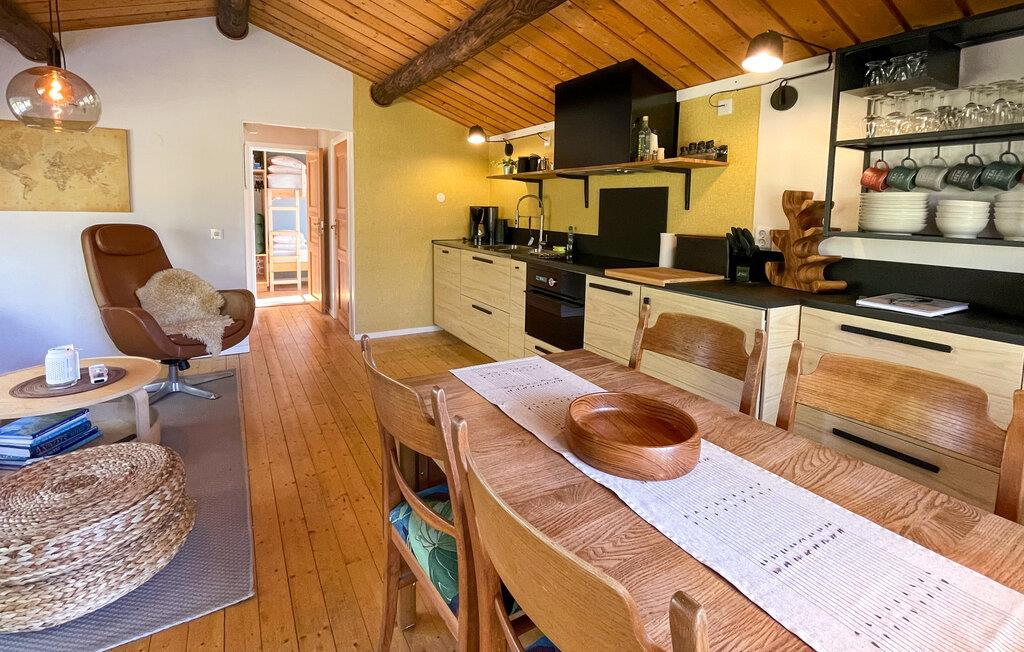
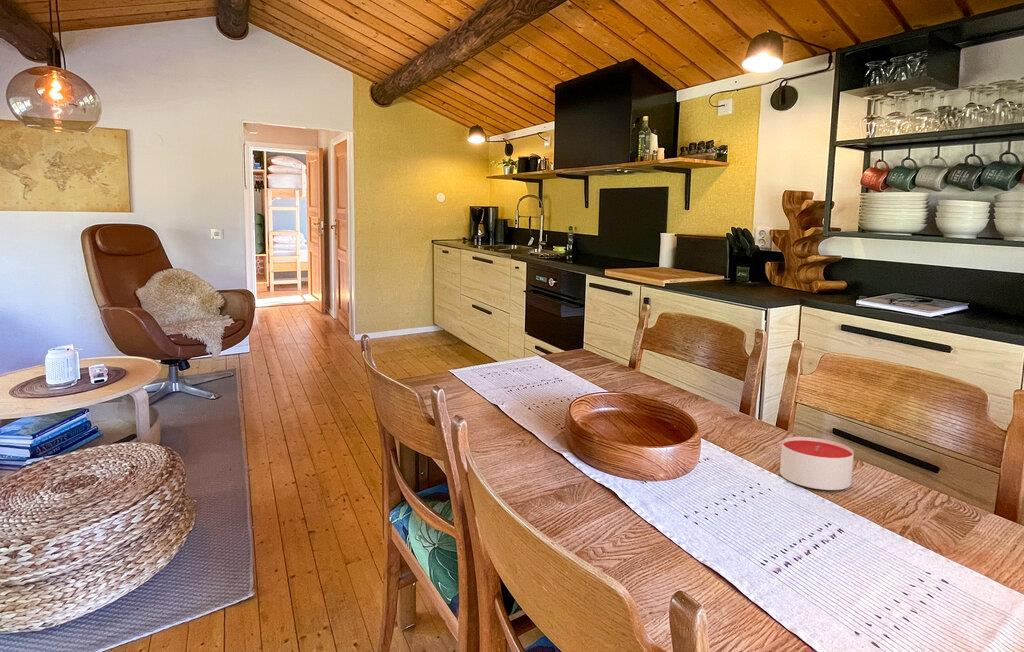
+ candle (815, 461)
